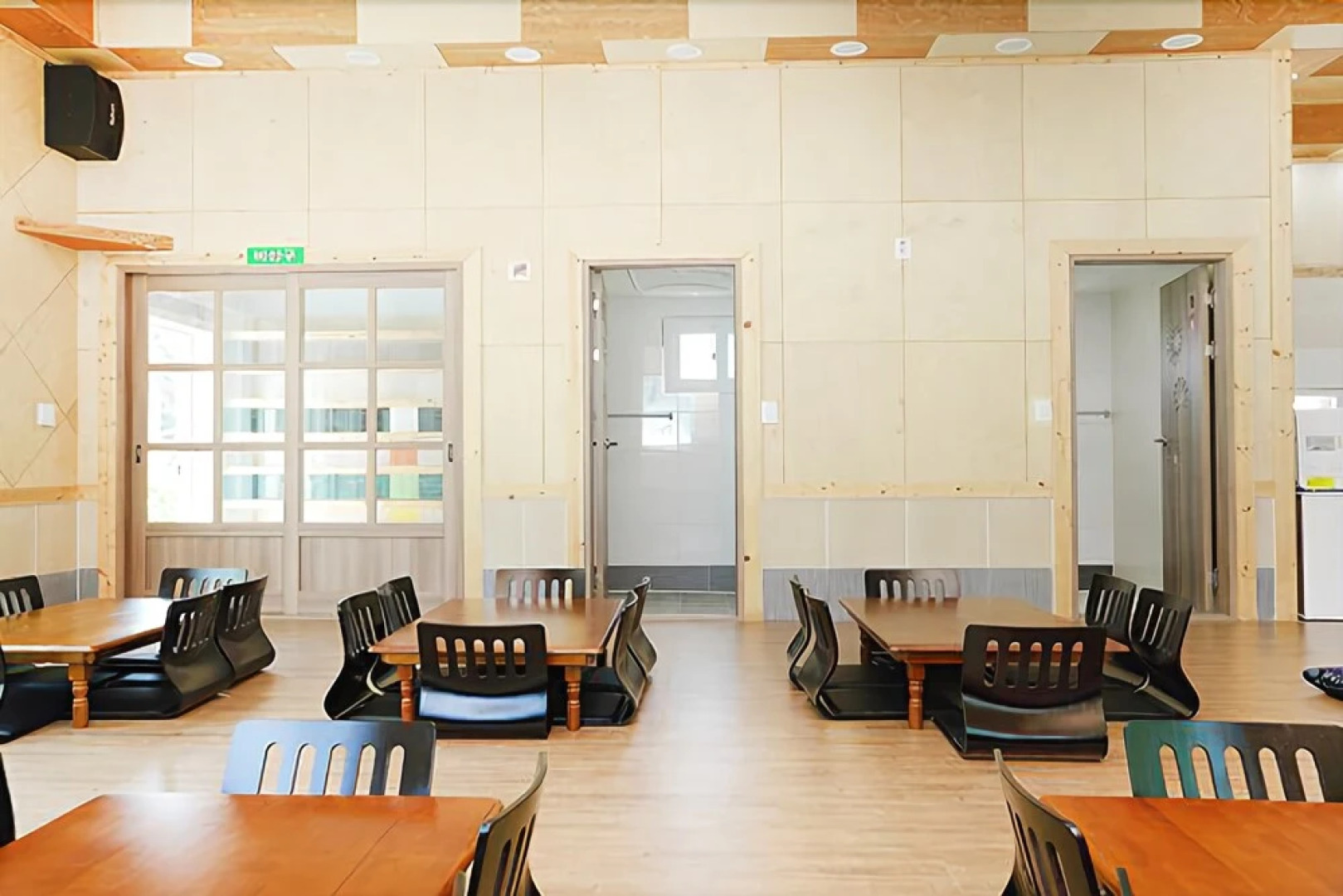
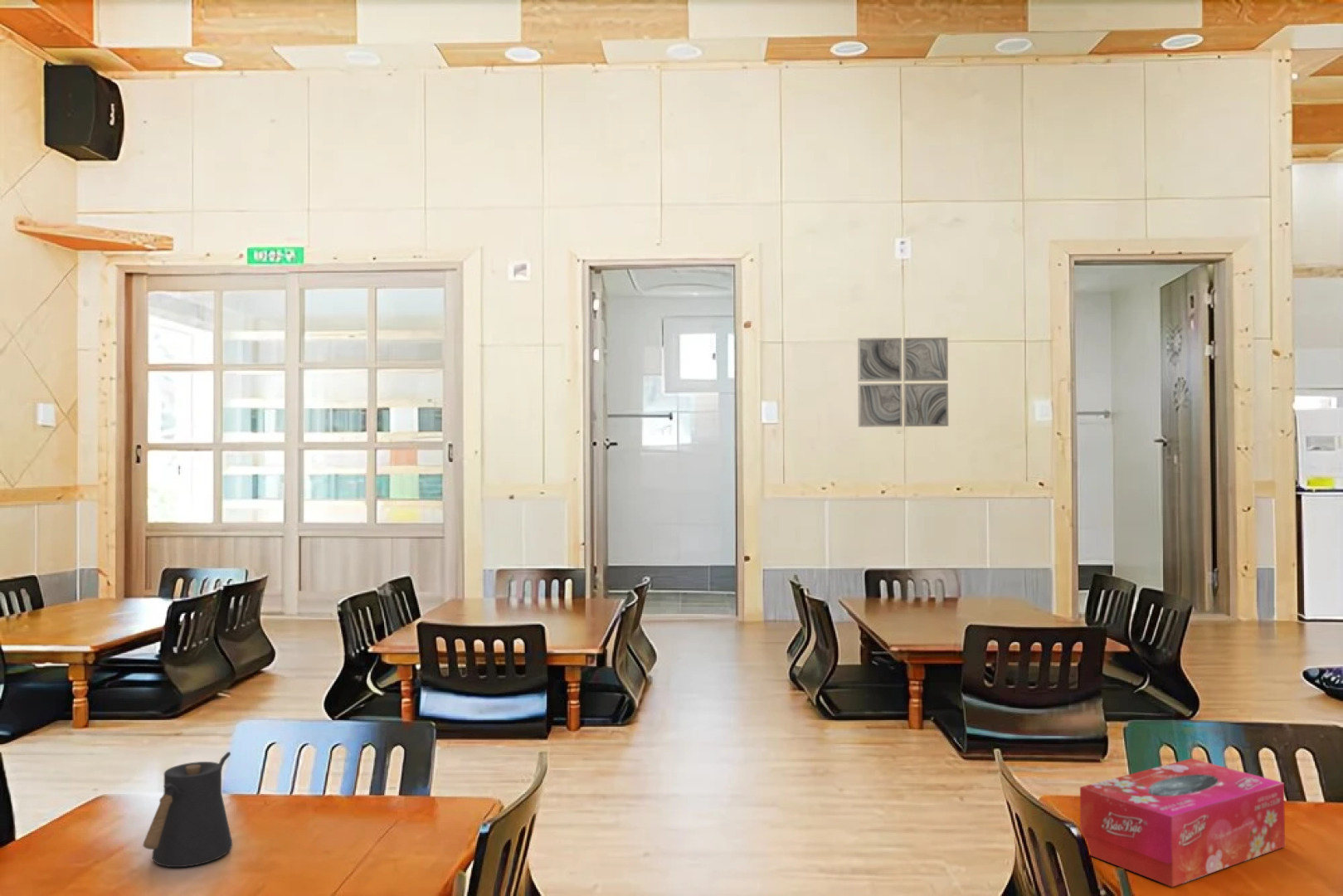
+ wall art (903, 383)
+ tissue box (1183, 816)
+ kettle (190, 811)
